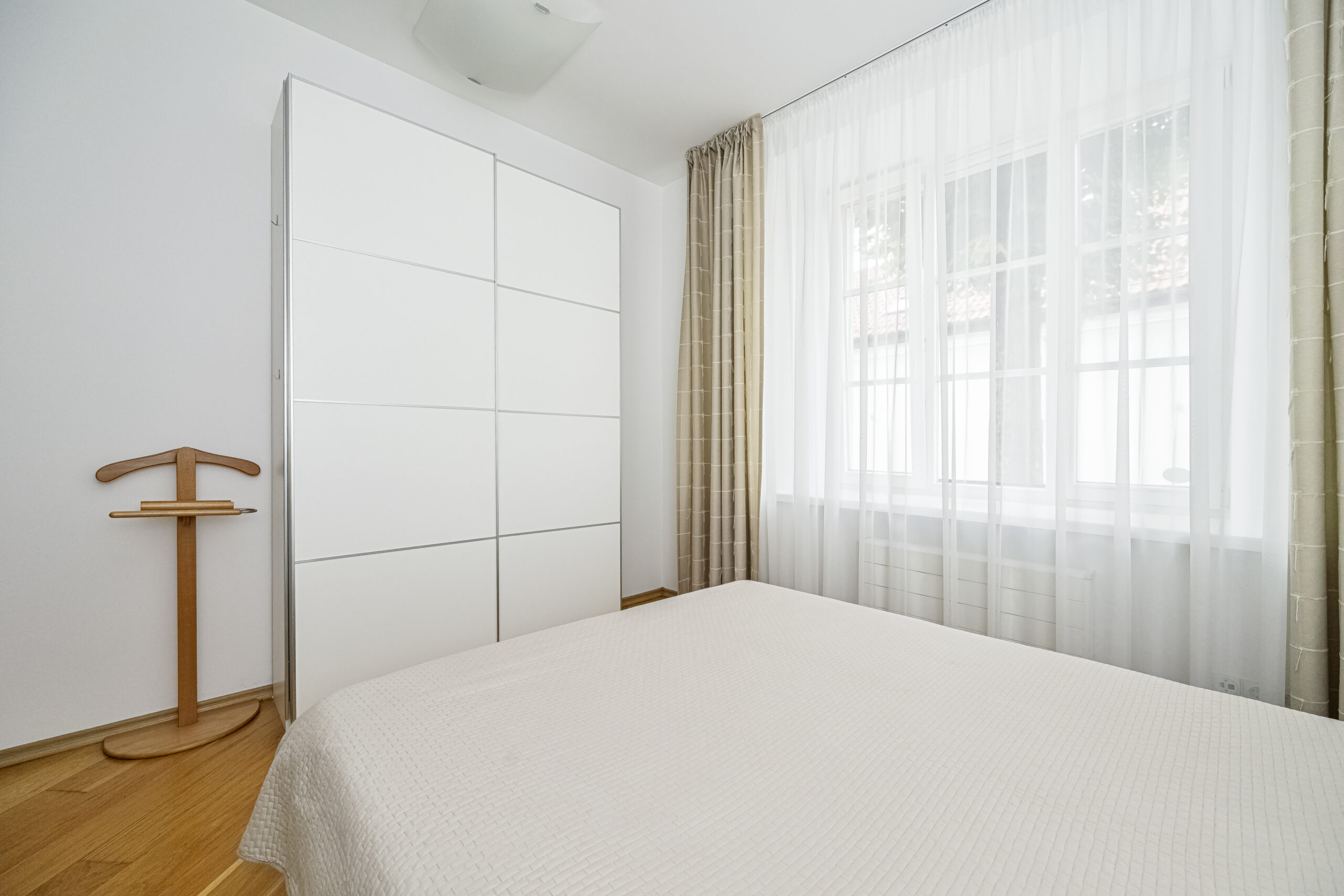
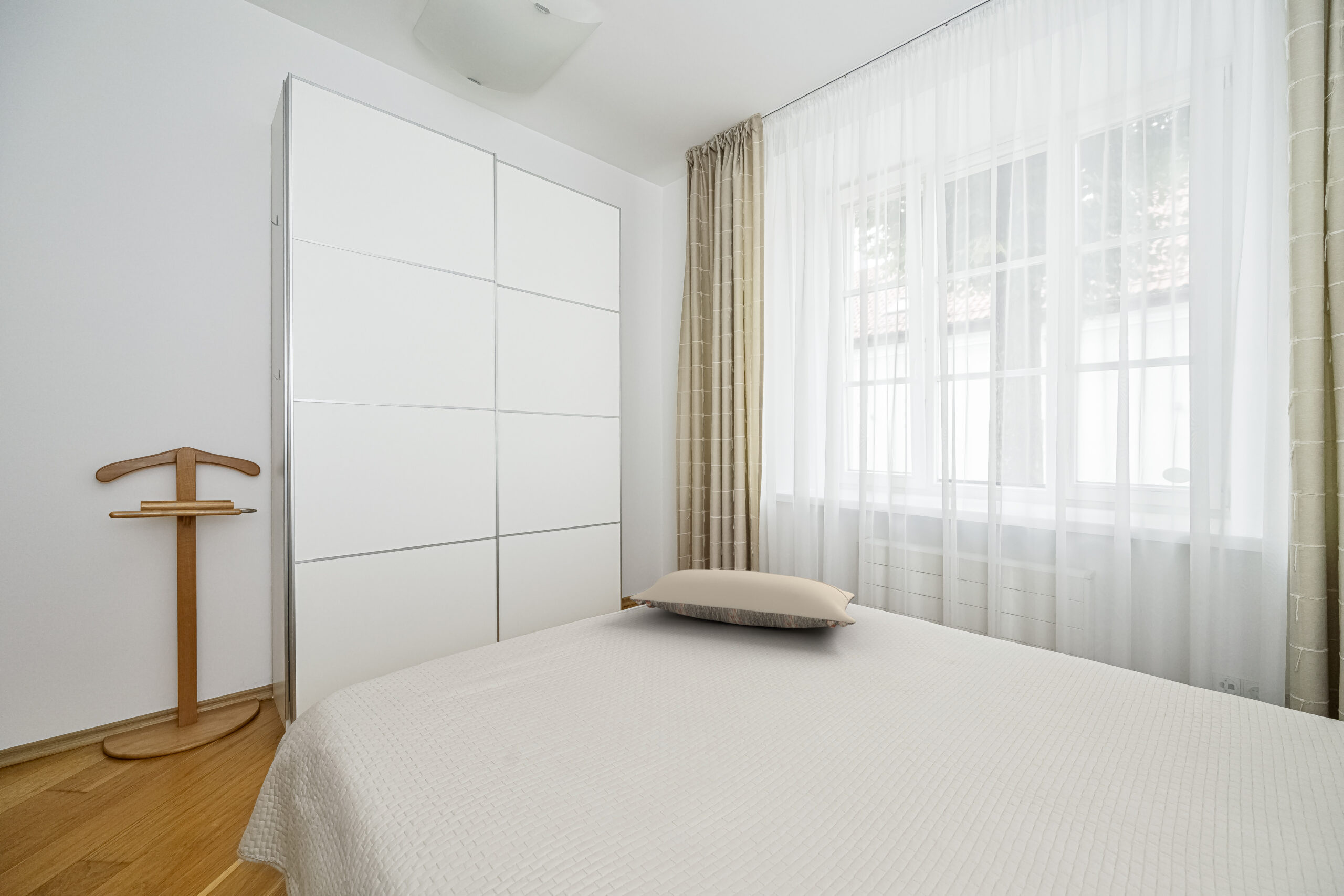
+ pillow (744, 595)
